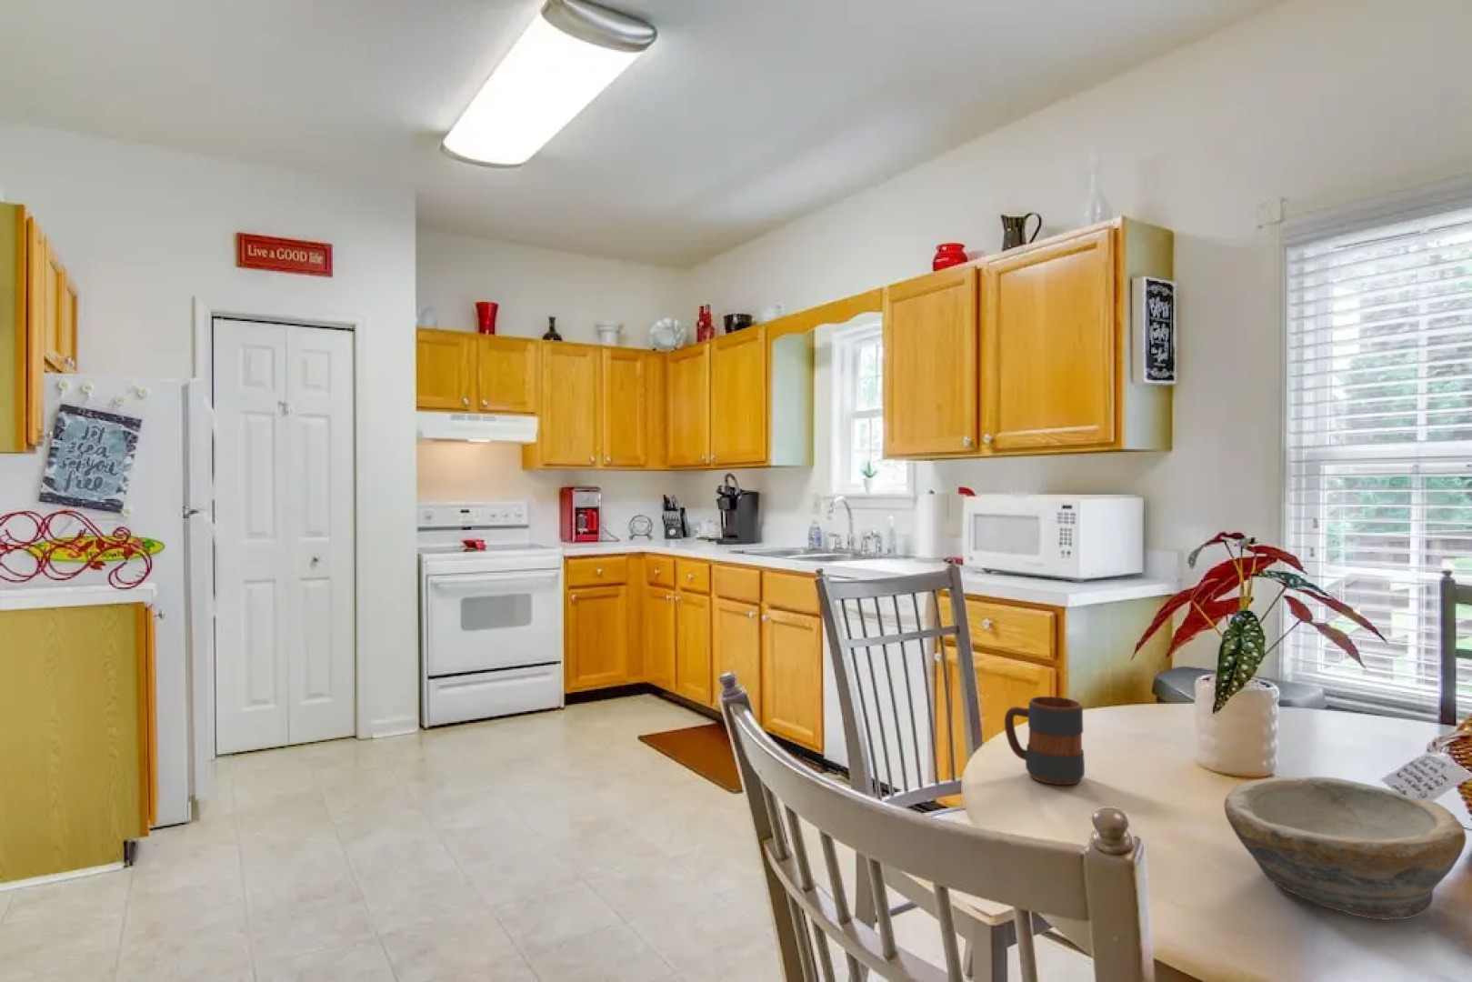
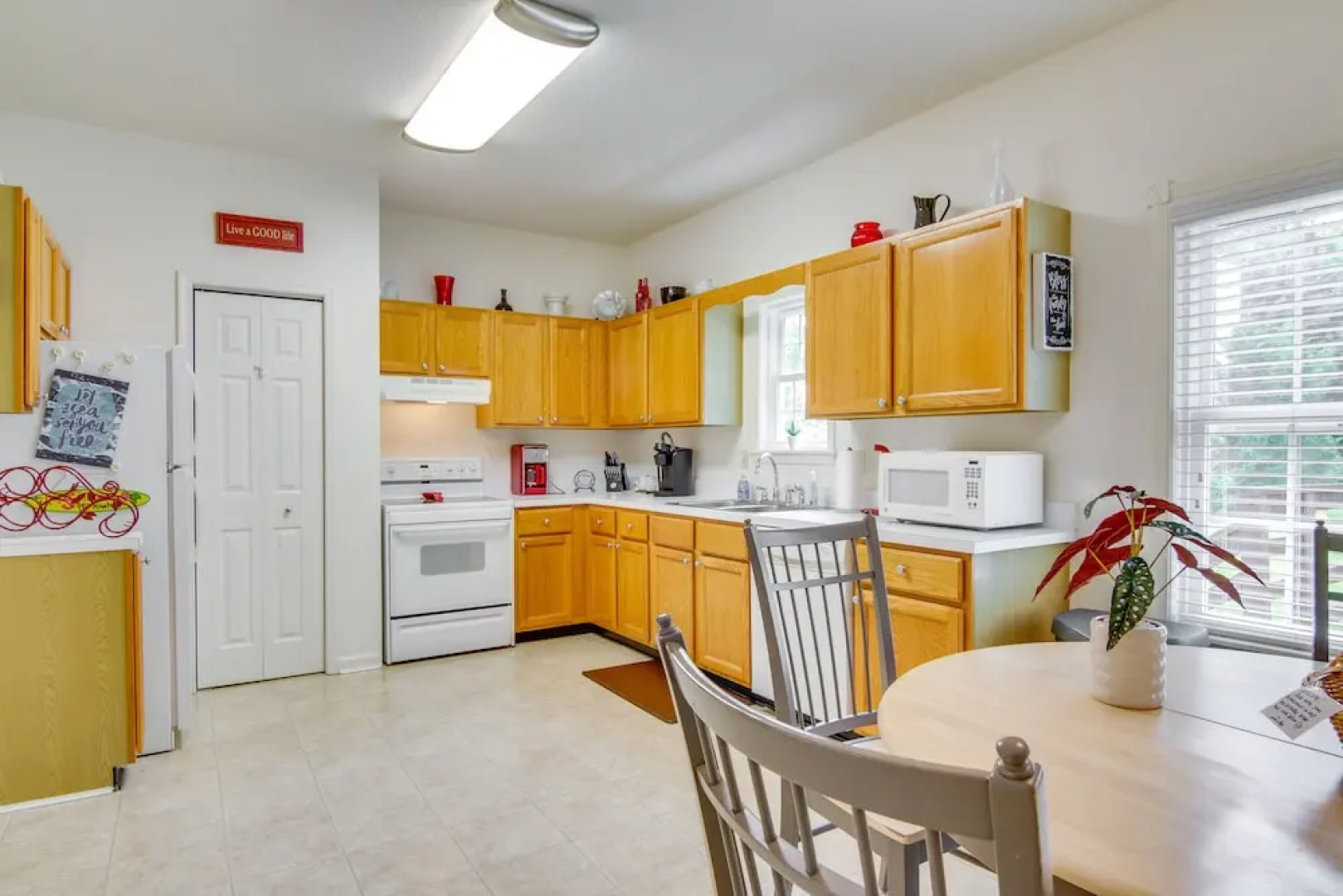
- mug (1042, 738)
- bowl (1337, 845)
